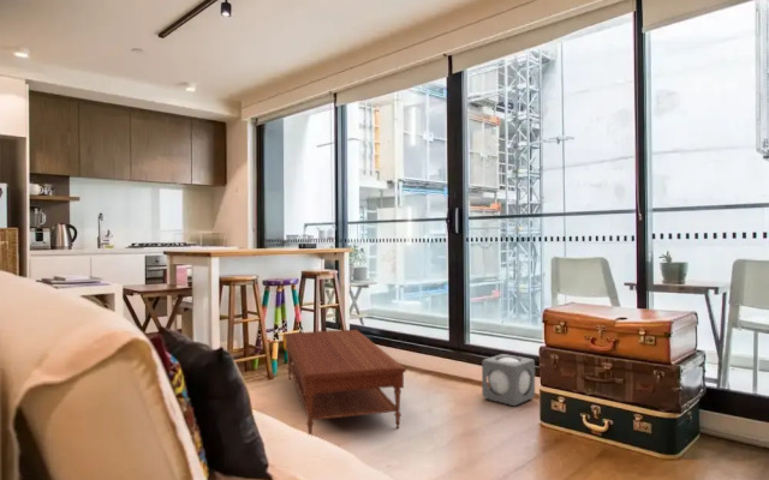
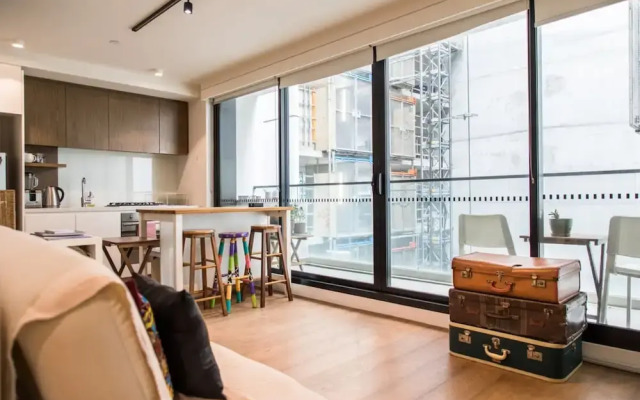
- speaker (508, 378)
- coffee table (335, 373)
